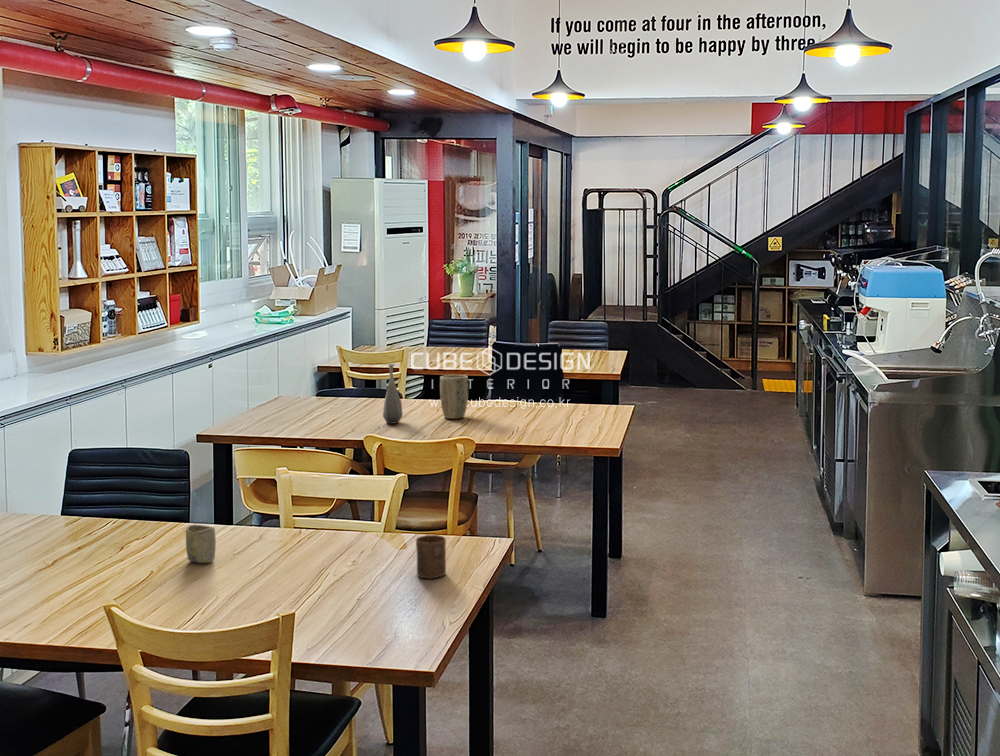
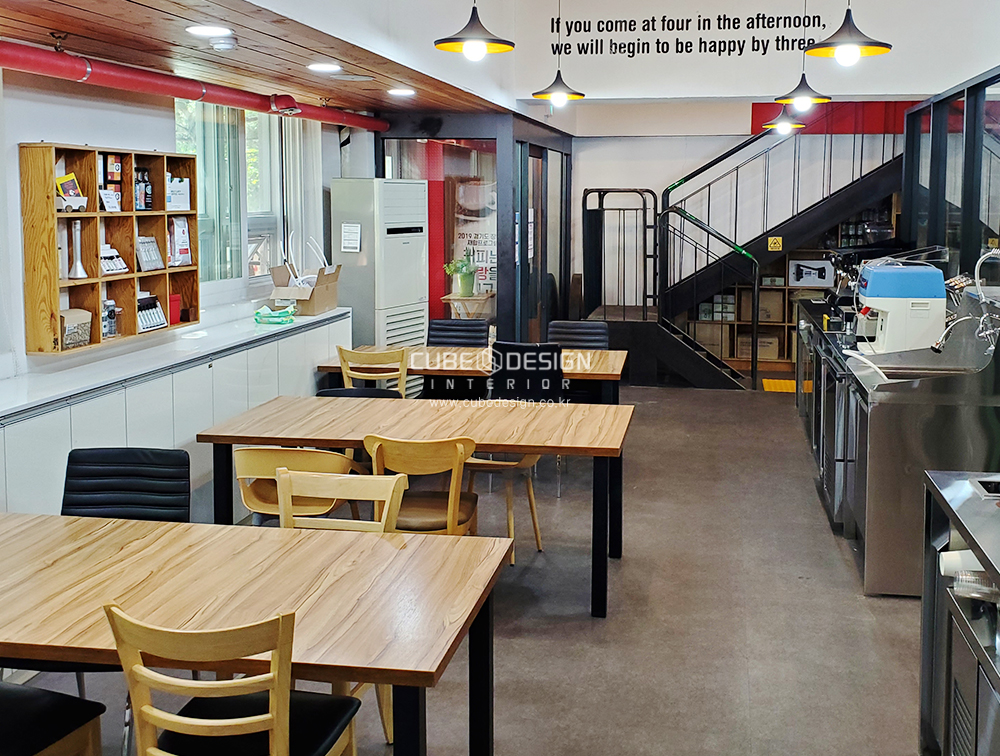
- bottle (392, 393)
- cup (430, 556)
- plant pot (454, 396)
- cup (200, 543)
